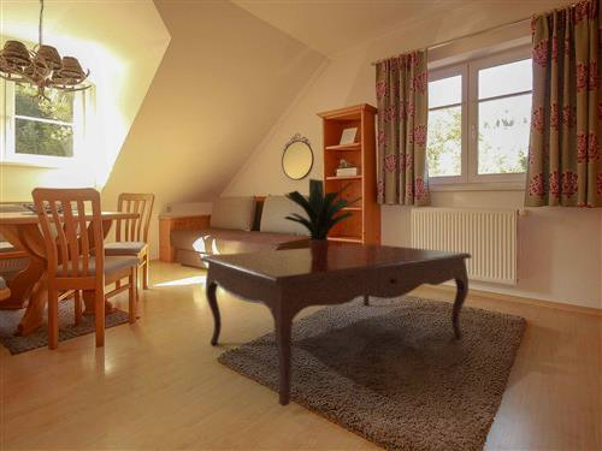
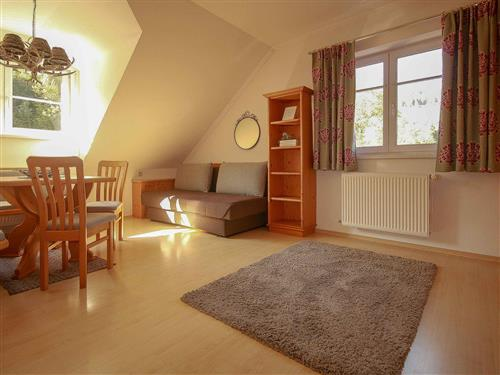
- coffee table (338, 297)
- potted plant (320, 215)
